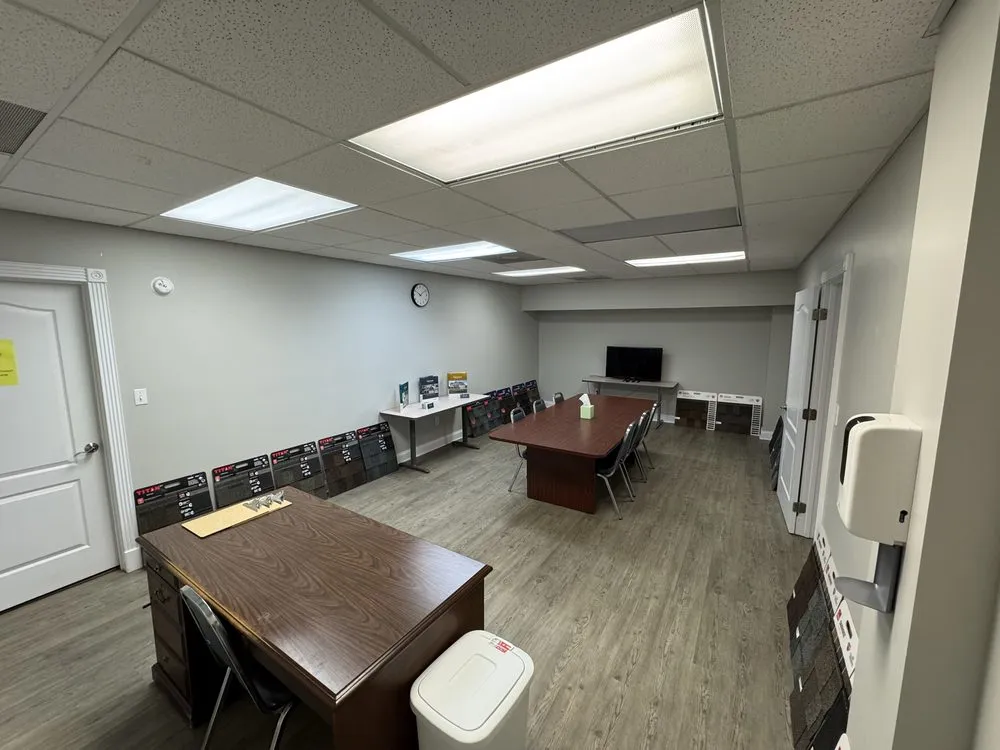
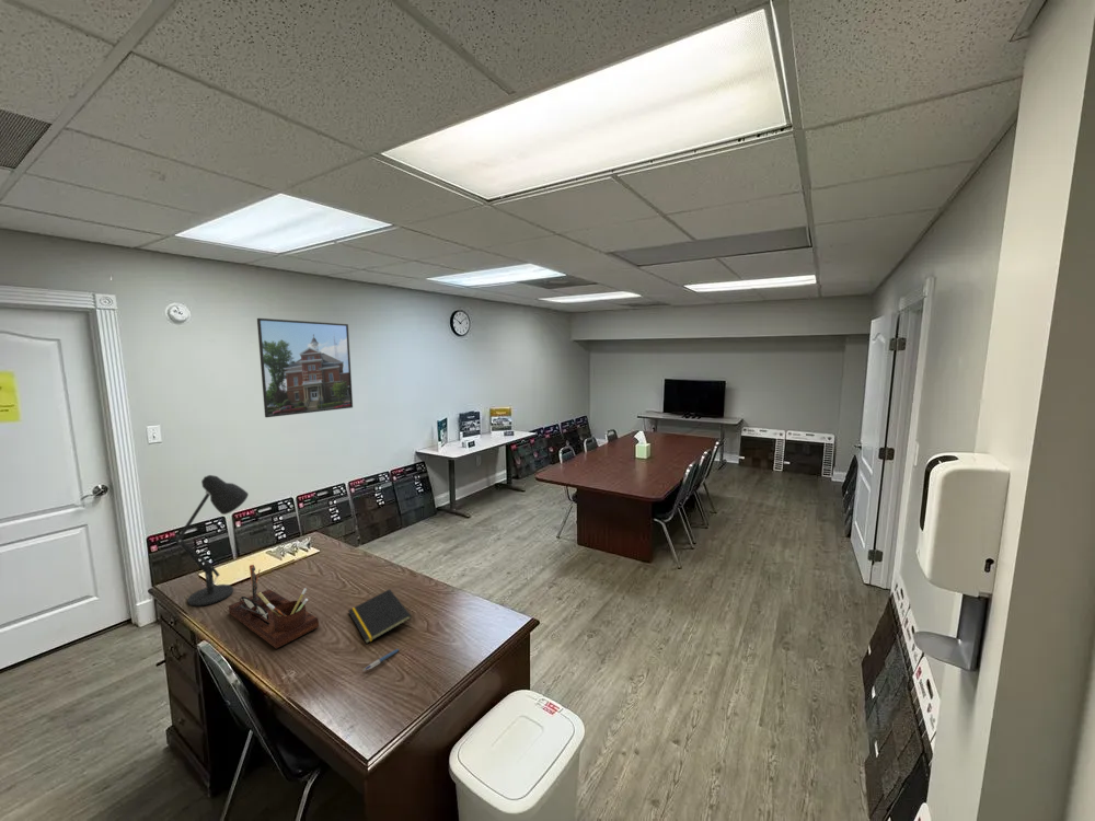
+ desk organizer (272, 599)
+ notepad (379, 614)
+ pen (382, 659)
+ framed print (309, 367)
+ desk lamp (221, 513)
